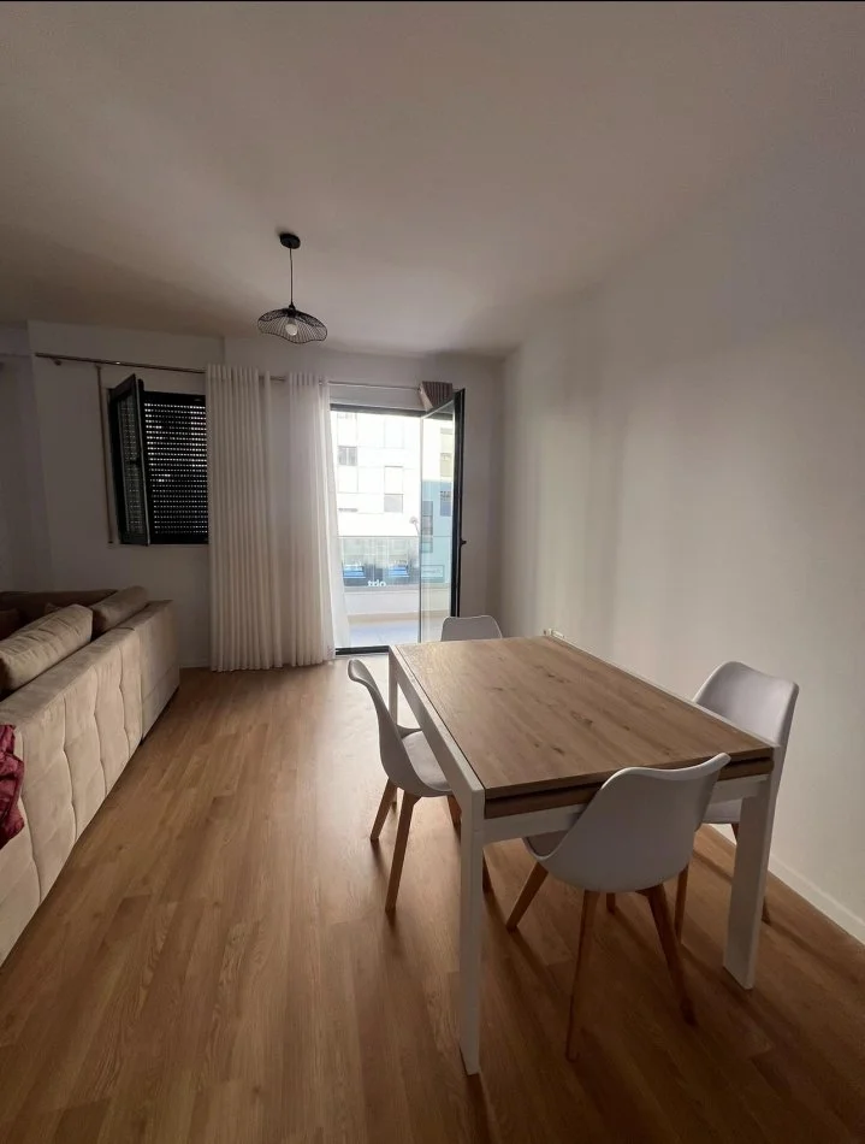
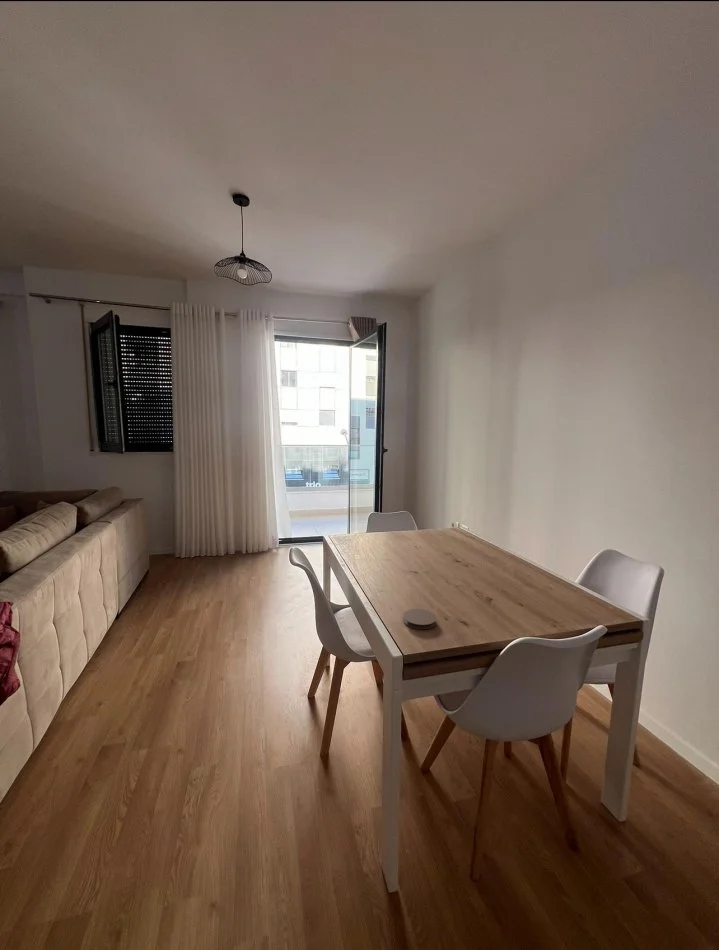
+ coaster (419, 618)
